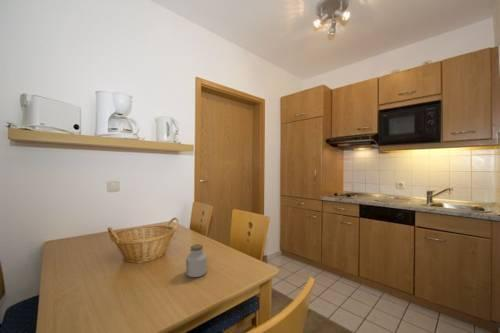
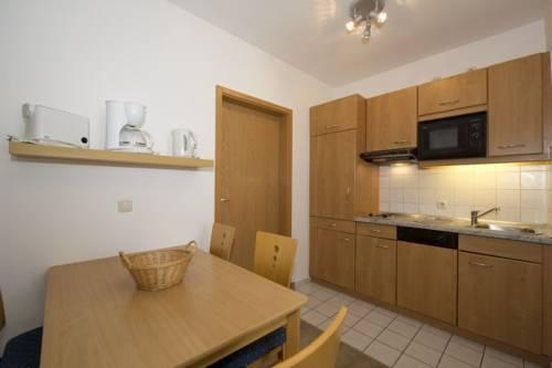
- jar (196, 259)
